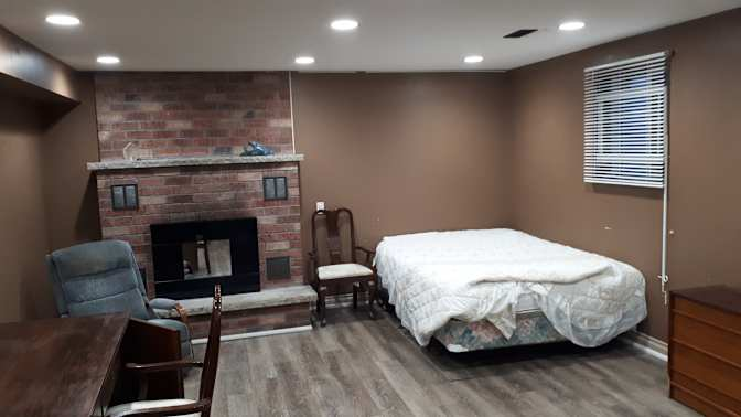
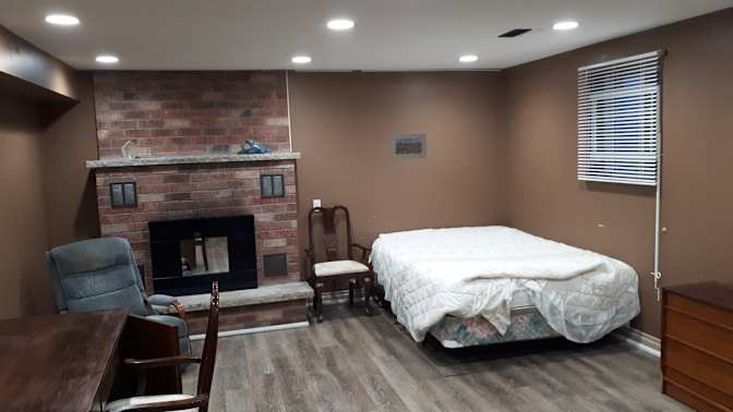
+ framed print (408, 146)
